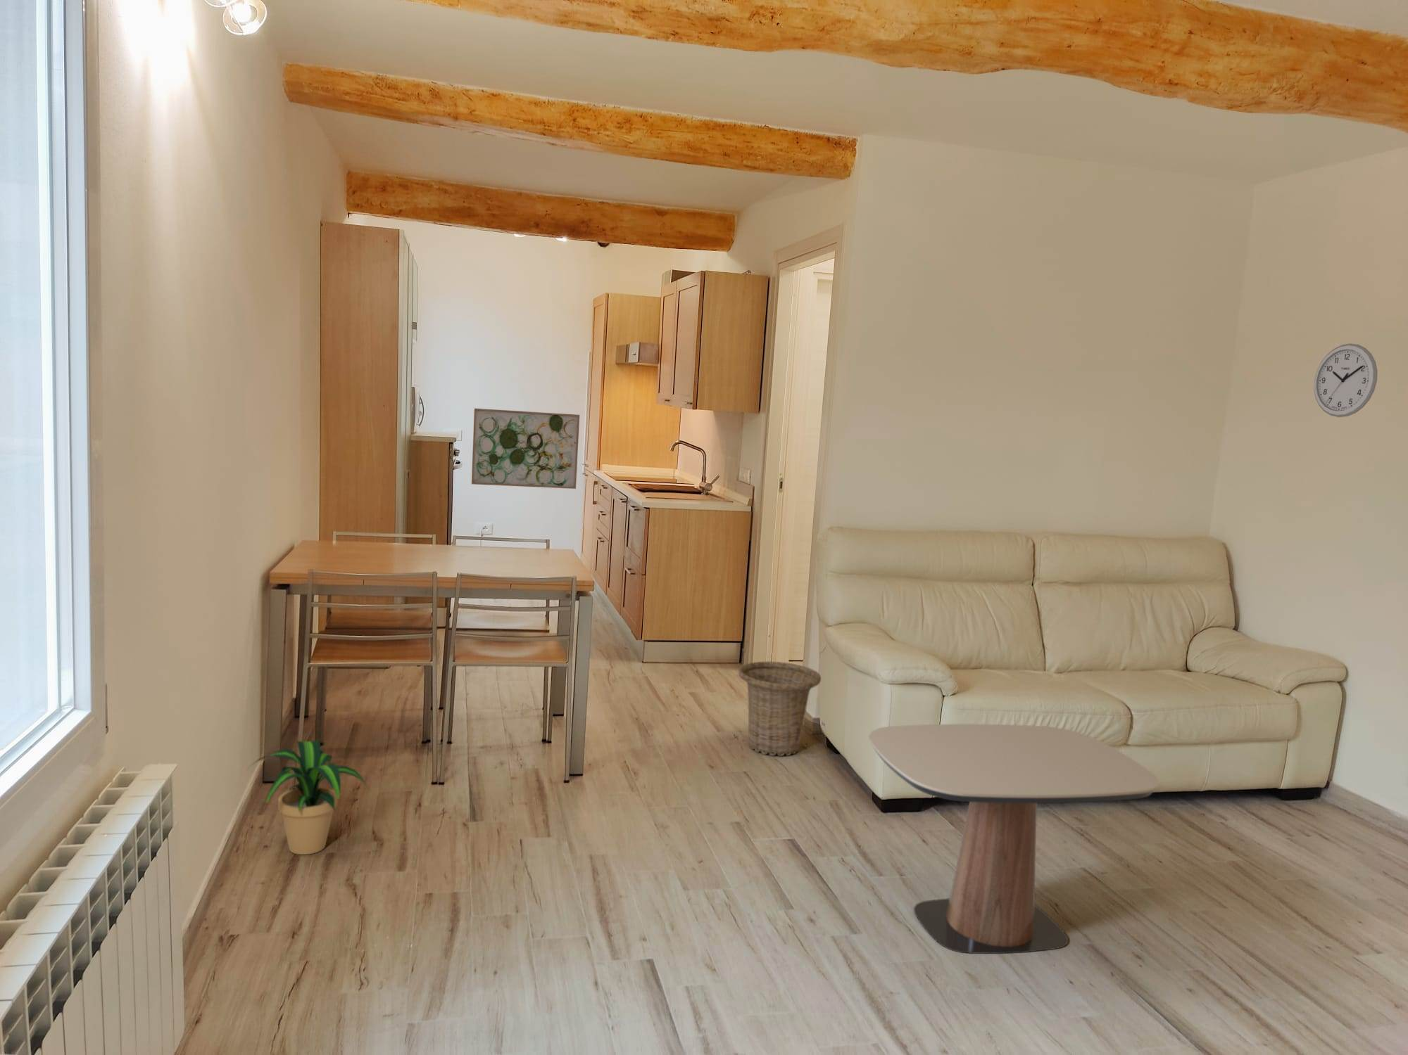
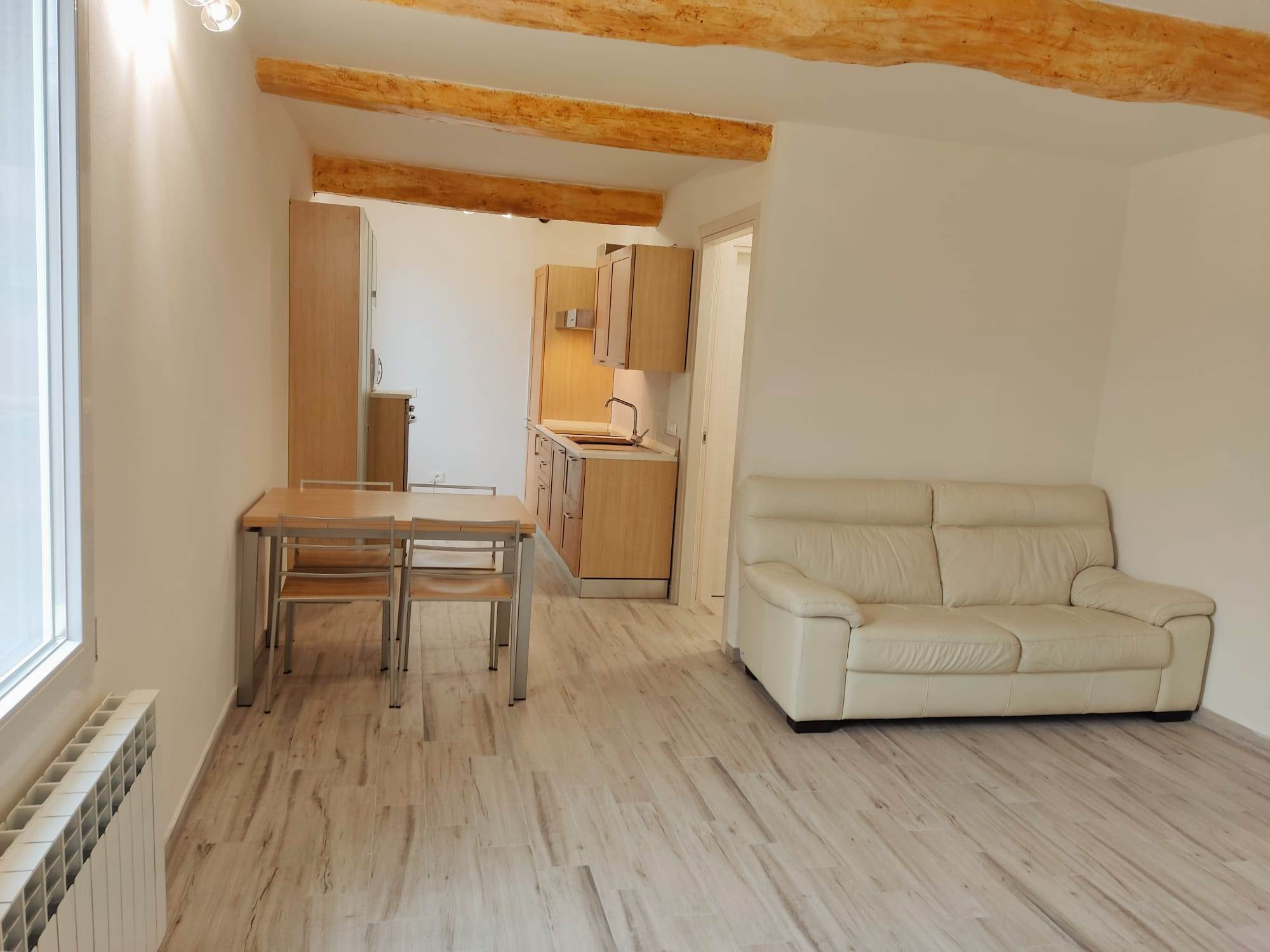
- wall art (526, 449)
- basket (776, 709)
- wall clock (1344, 380)
- side table (999, 841)
- potted plant (307, 798)
